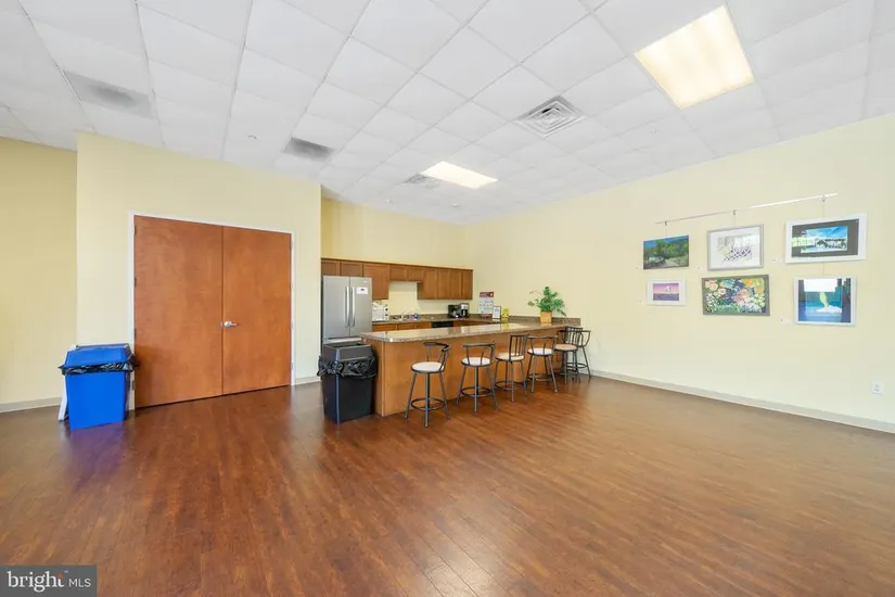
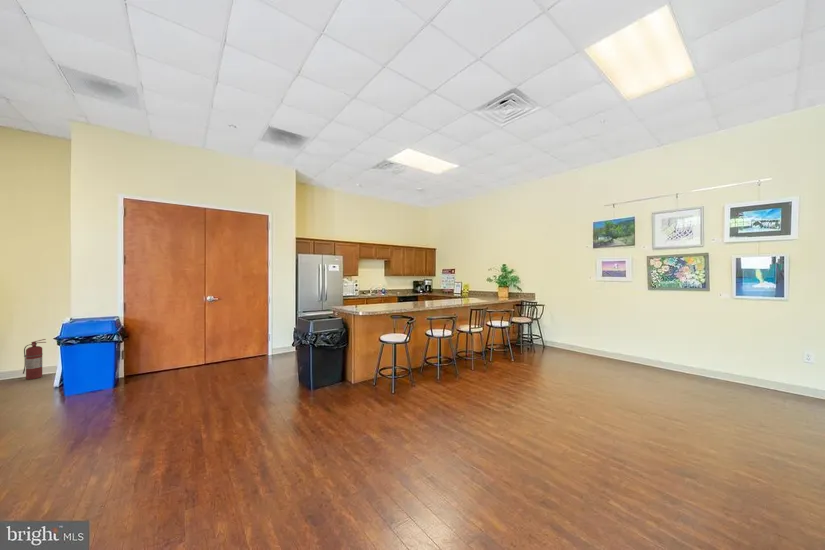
+ fire extinguisher (34, 358)
